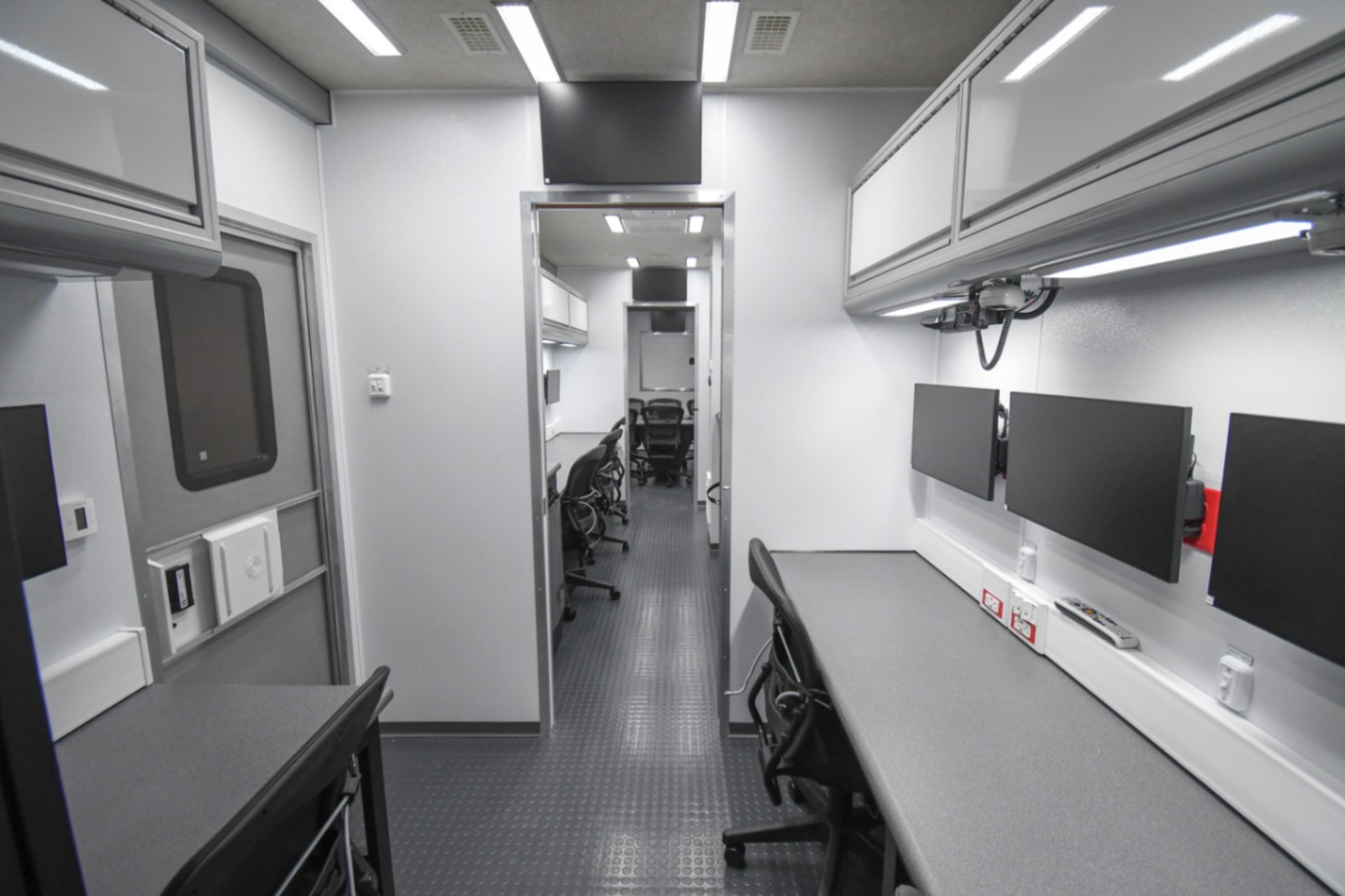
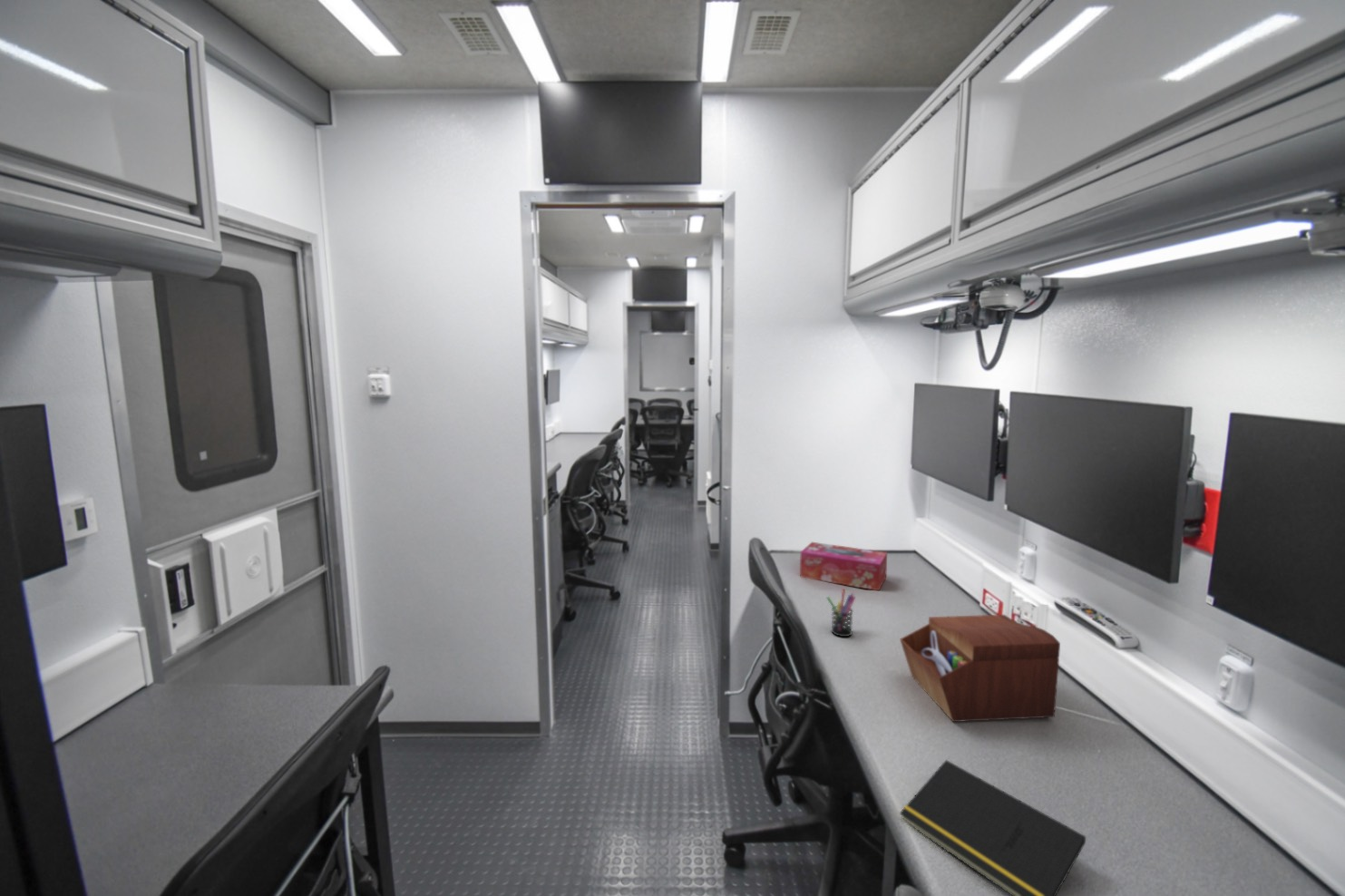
+ tissue box (843, 564)
+ notepad (988, 827)
+ pen holder (840, 611)
+ sewing box (971, 658)
